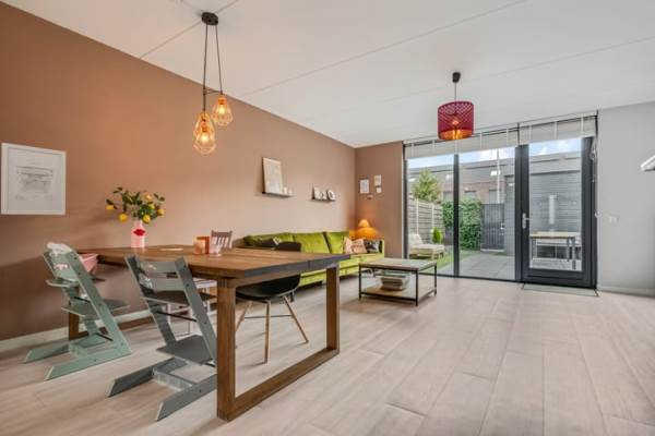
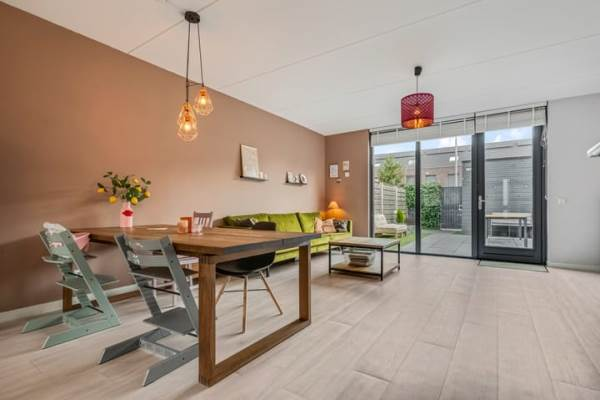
- wall art (35, 181)
